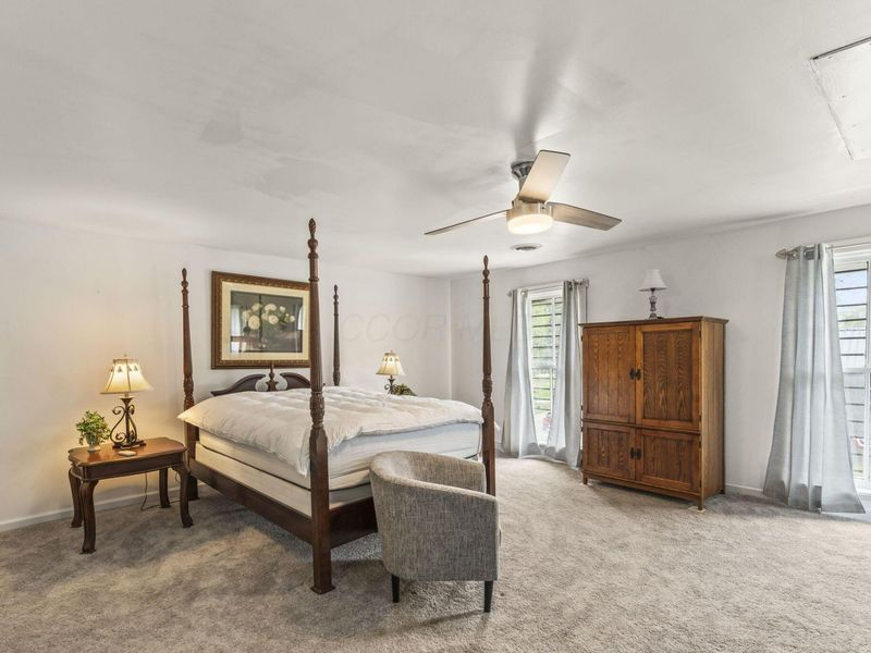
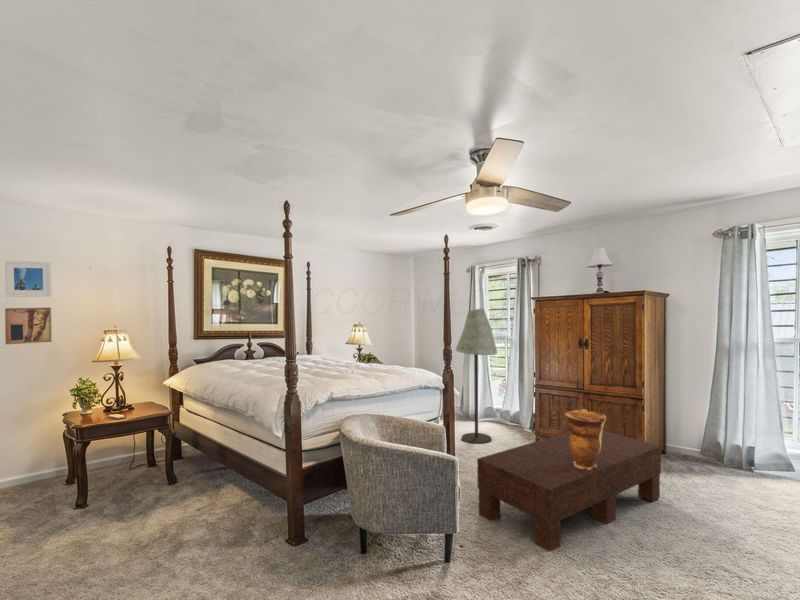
+ wall art (28, 325)
+ coffee table (572, 479)
+ decorative vase (585, 438)
+ floor lamp (476, 373)
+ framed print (28, 279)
